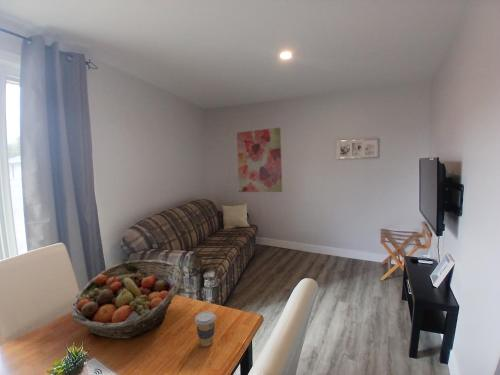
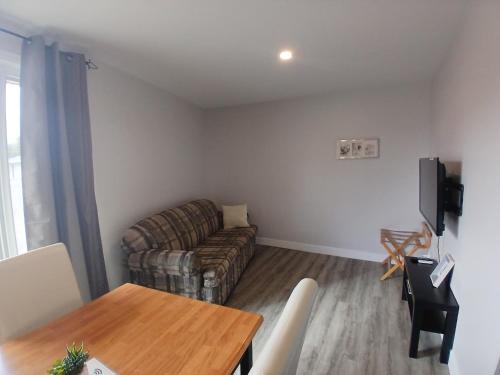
- coffee cup (205, 329)
- fruit basket (130, 295)
- wall art (258, 161)
